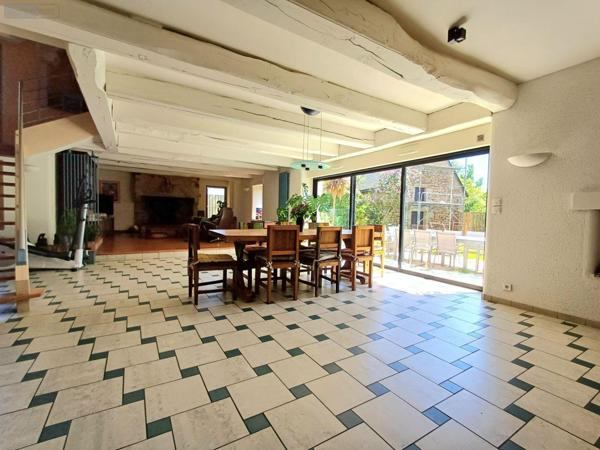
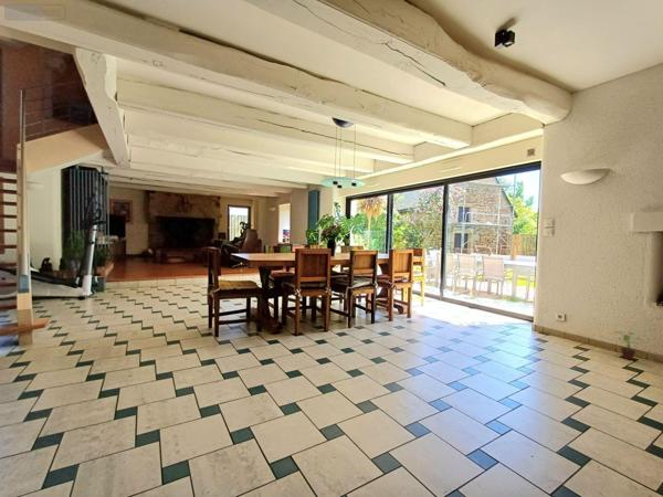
+ potted plant (628, 345)
